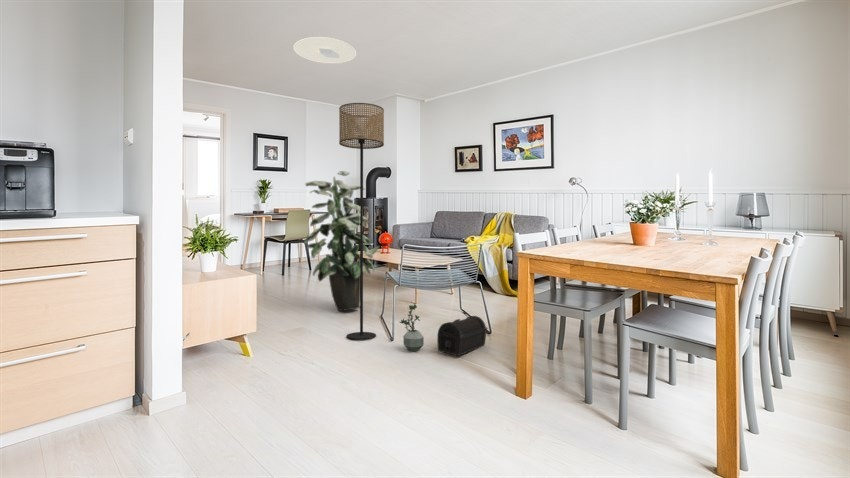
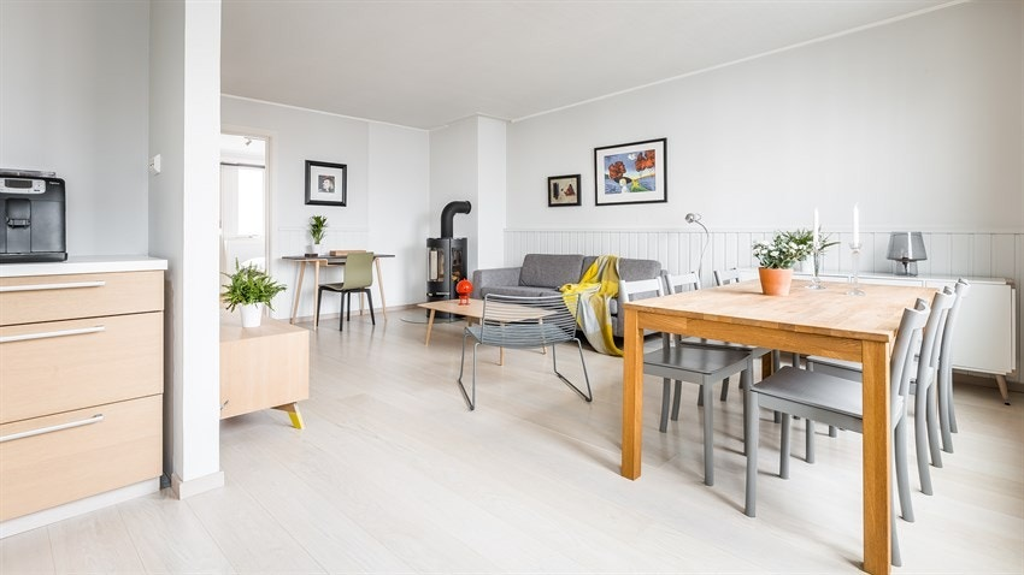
- potted plant (411, 327)
- ceiling light (325, 48)
- indoor plant (340, 241)
- treasure chest (461, 333)
- floor lamp (361, 222)
